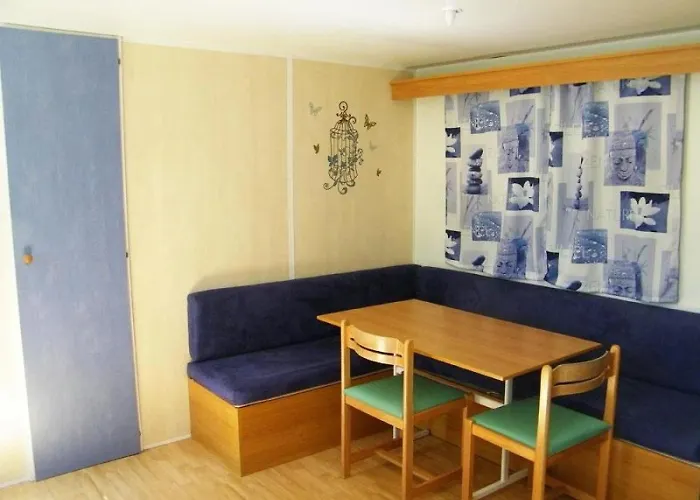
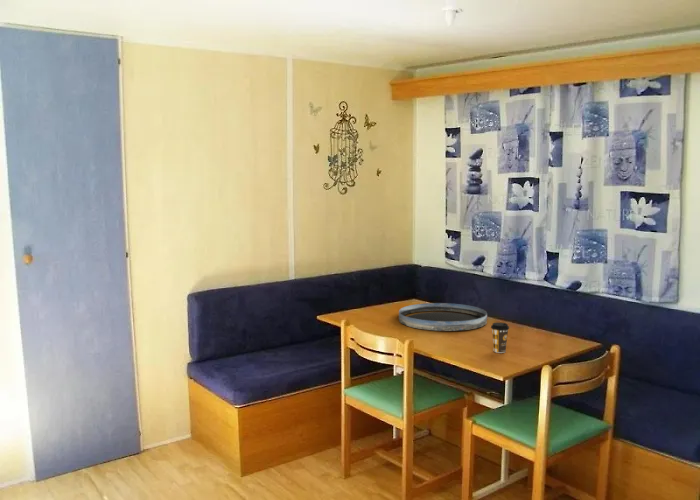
+ coffee cup (499, 337)
+ tray (442, 316)
